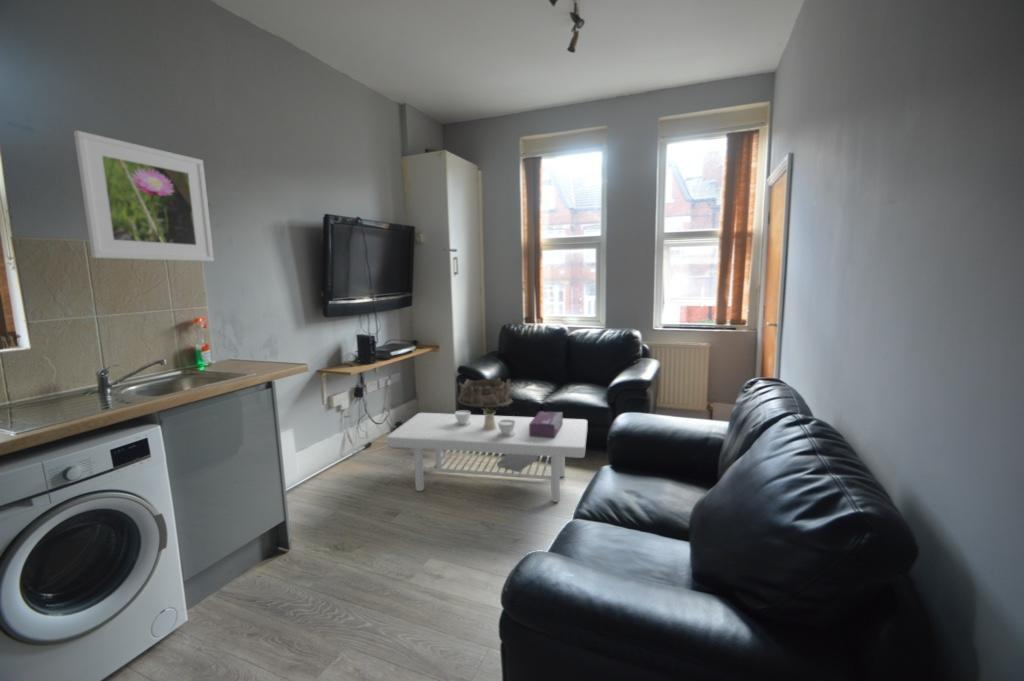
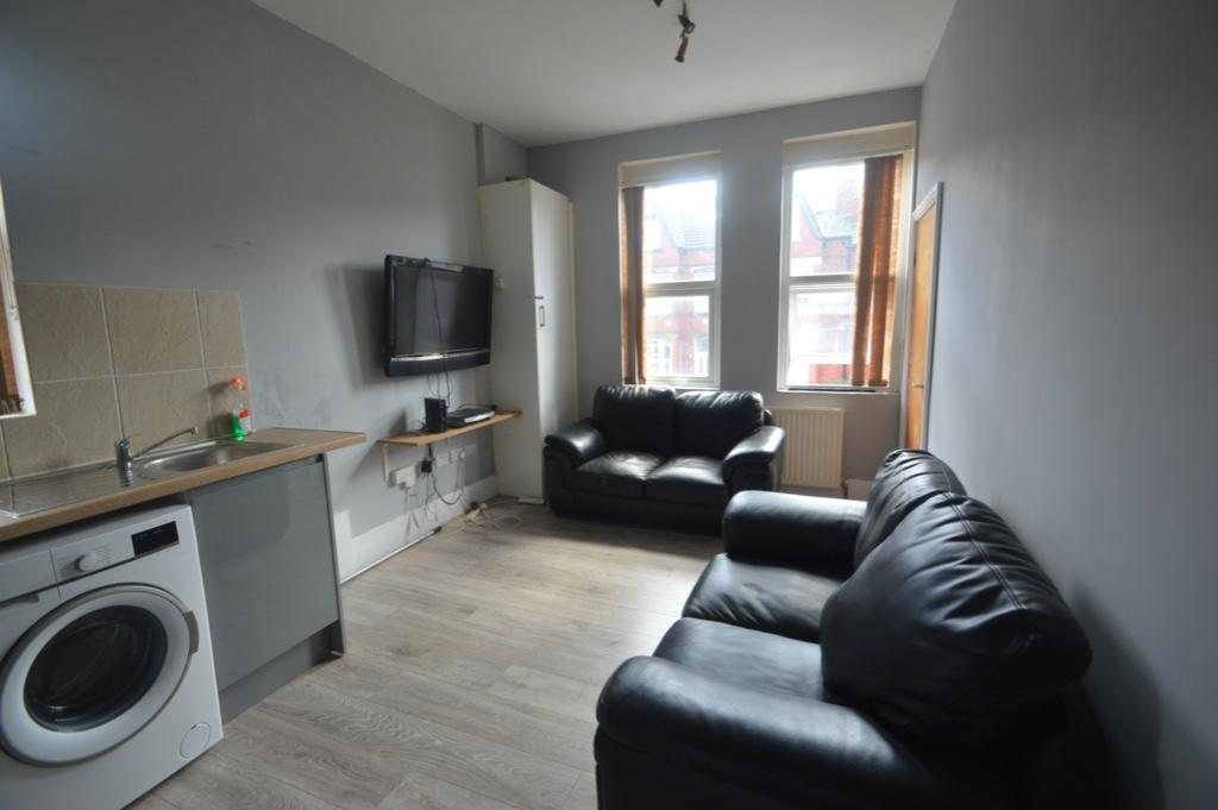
- tissue box (546, 421)
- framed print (152, 204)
- coffee table (491, 439)
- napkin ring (485, 407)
